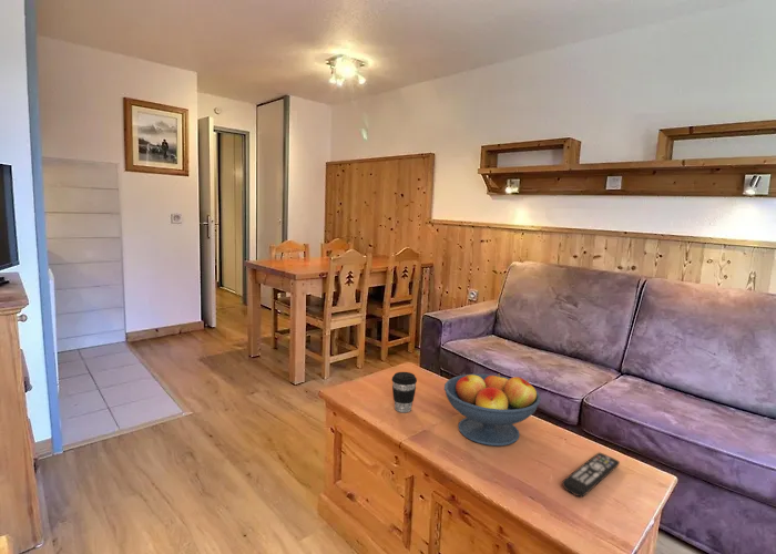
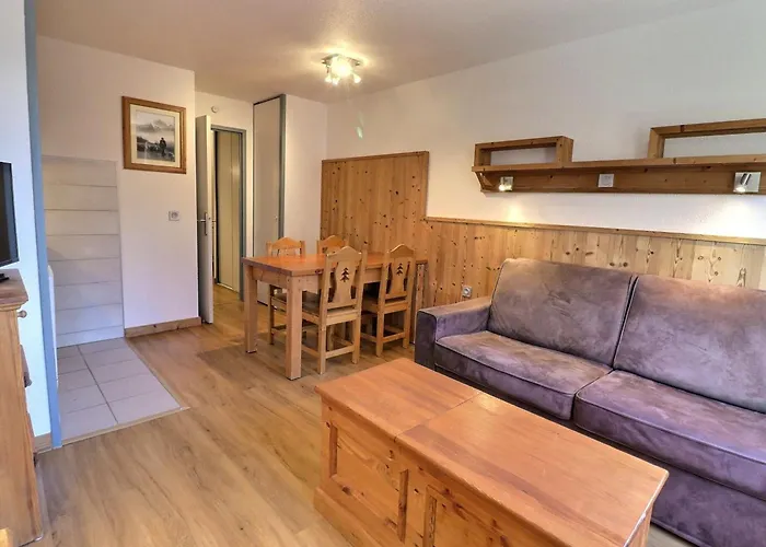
- fruit bowl (490, 403)
- remote control (591, 473)
- coffee cup (404, 392)
